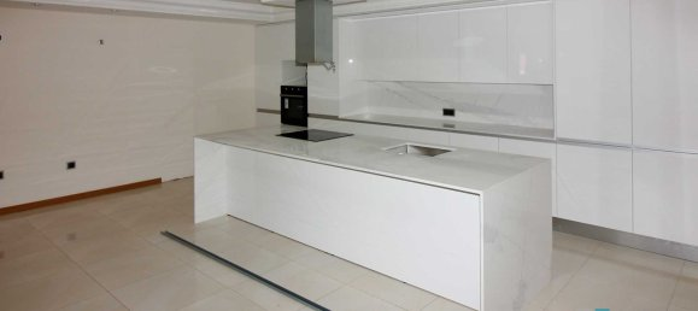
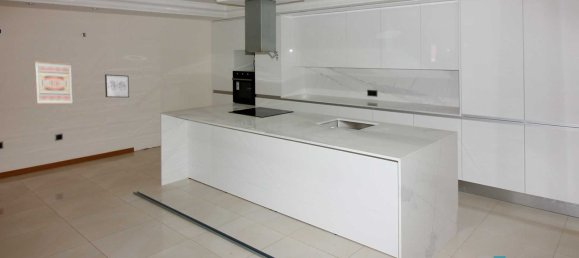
+ wall art (54, 83)
+ wall art (117, 86)
